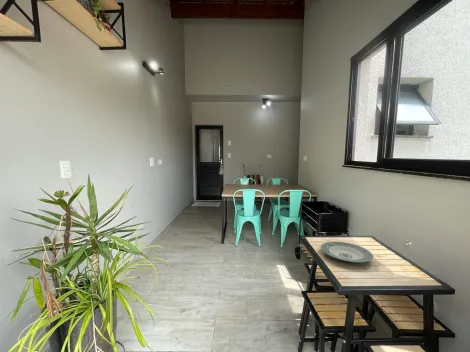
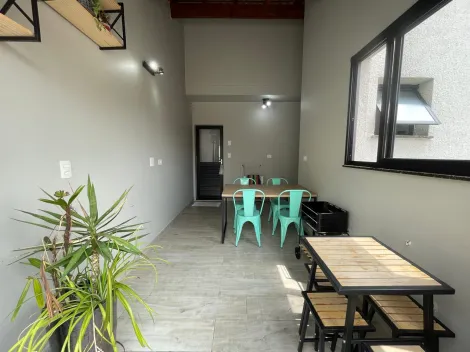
- plate (345, 253)
